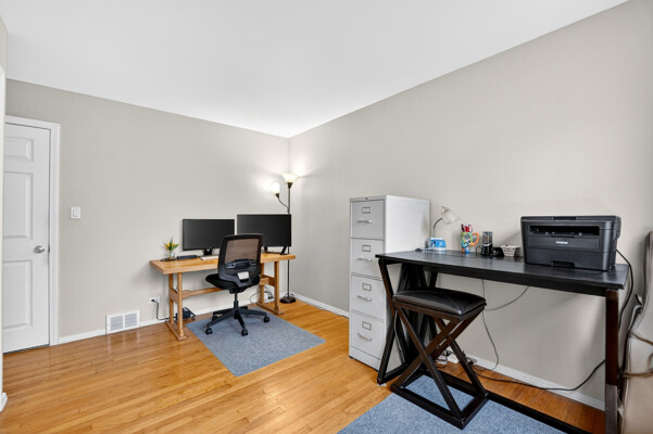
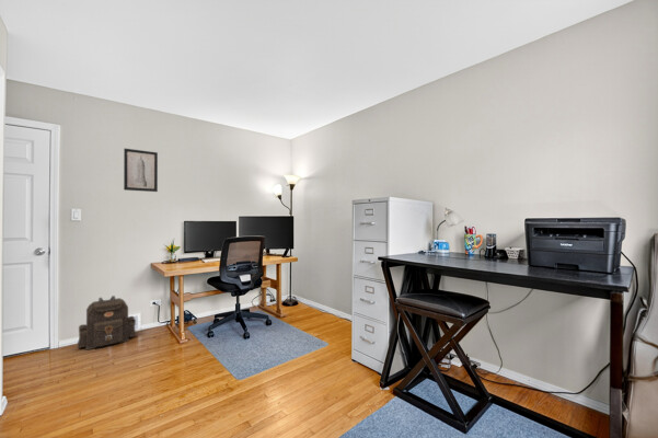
+ wall art (141, 170)
+ backpack (107, 320)
